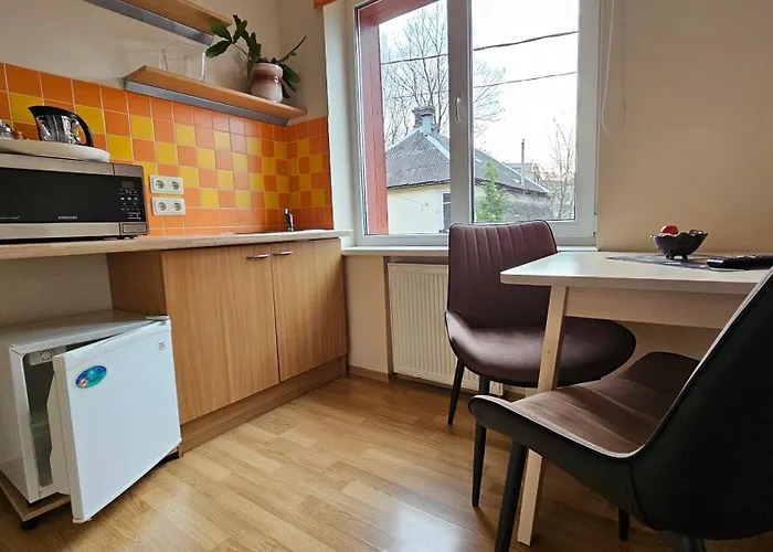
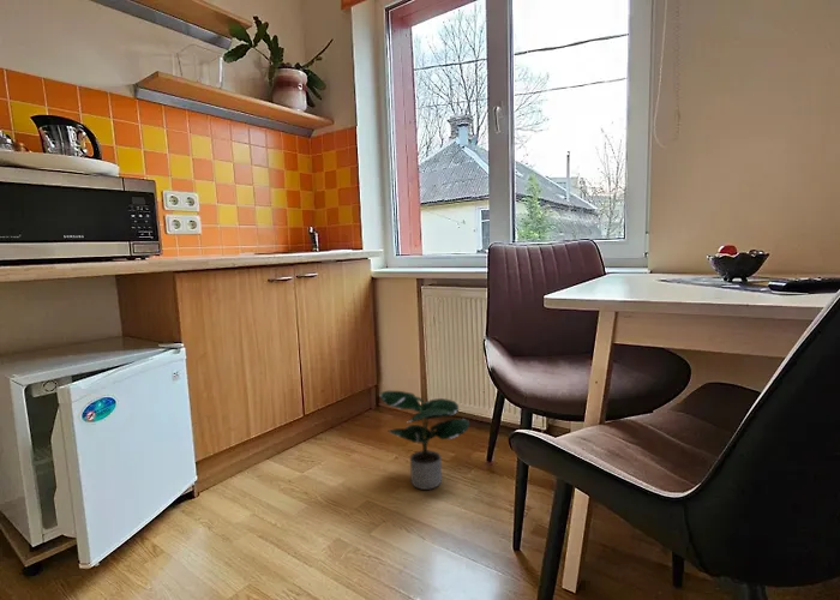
+ potted plant (425, 436)
